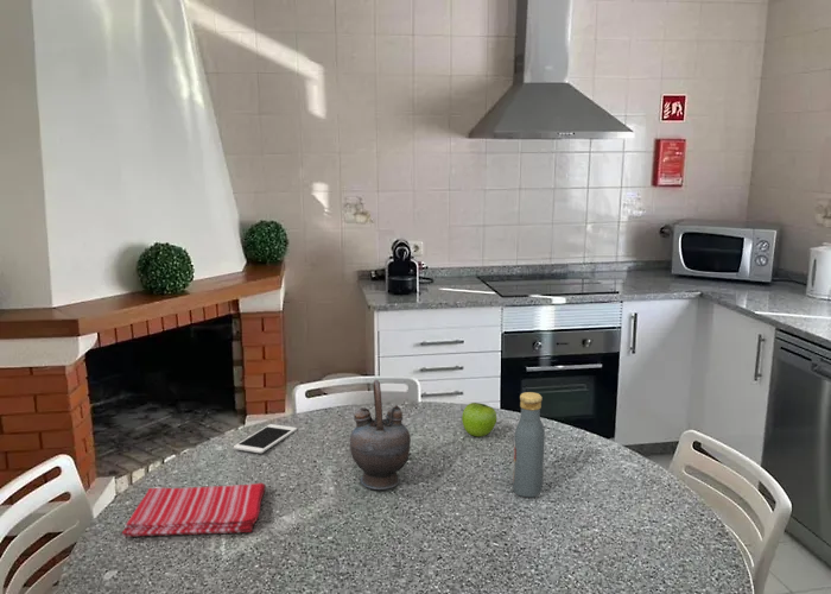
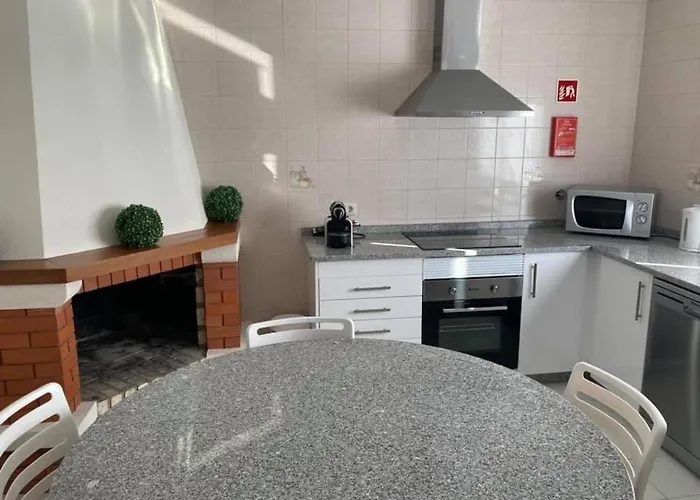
- fruit (478, 418)
- vodka (528, 442)
- teapot (380, 430)
- dish towel (199, 506)
- cell phone (266, 437)
